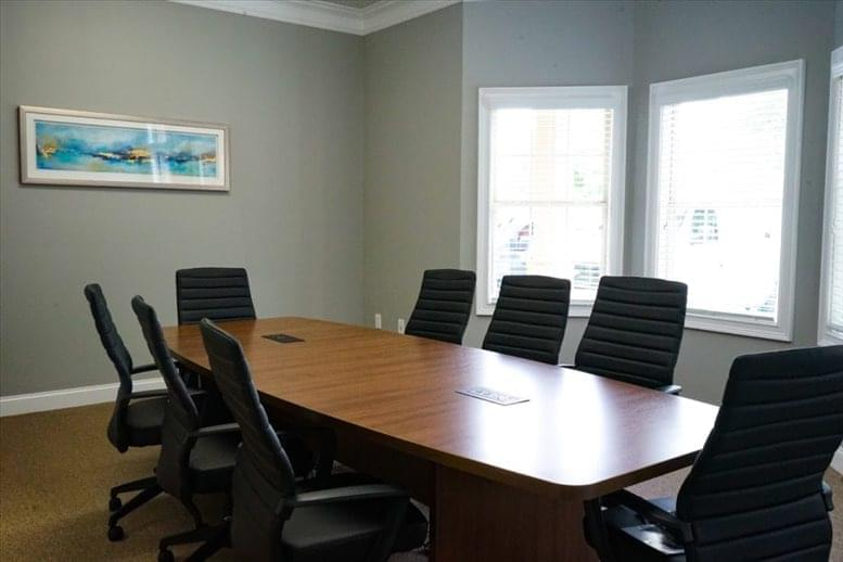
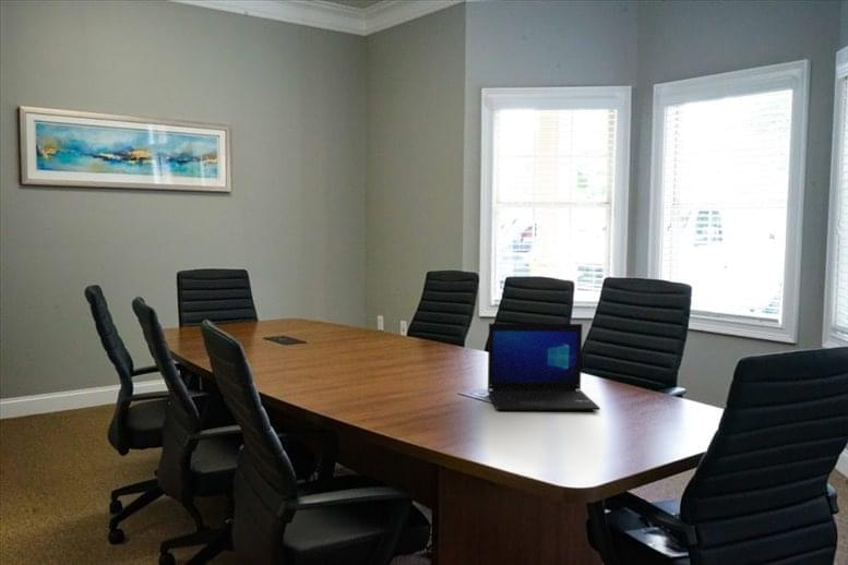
+ laptop (541, 364)
